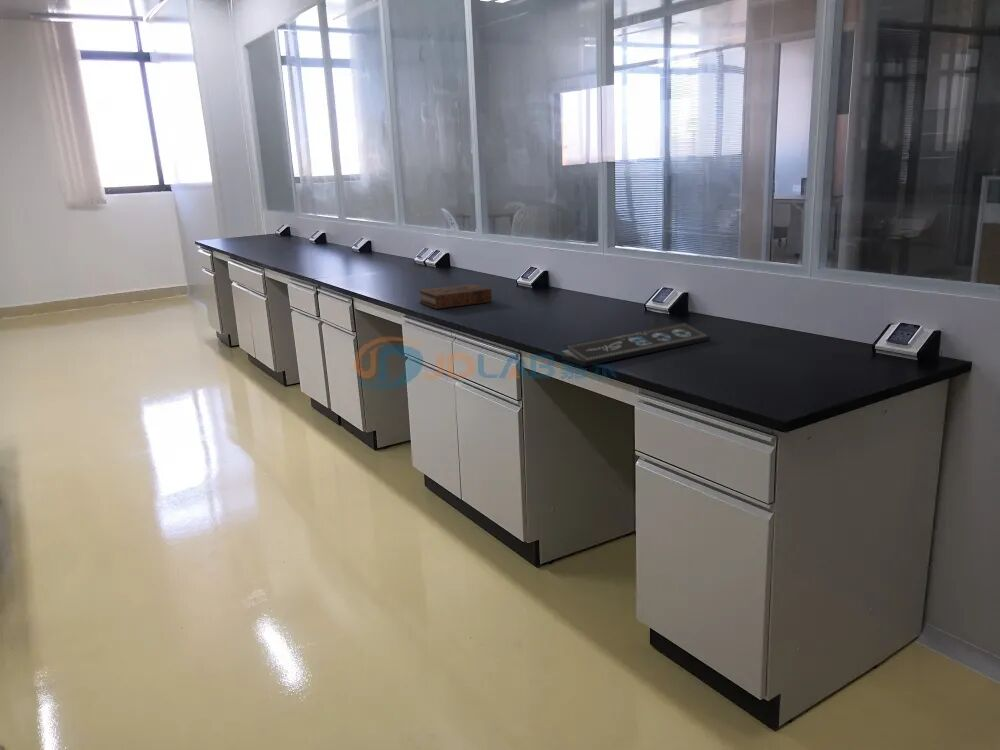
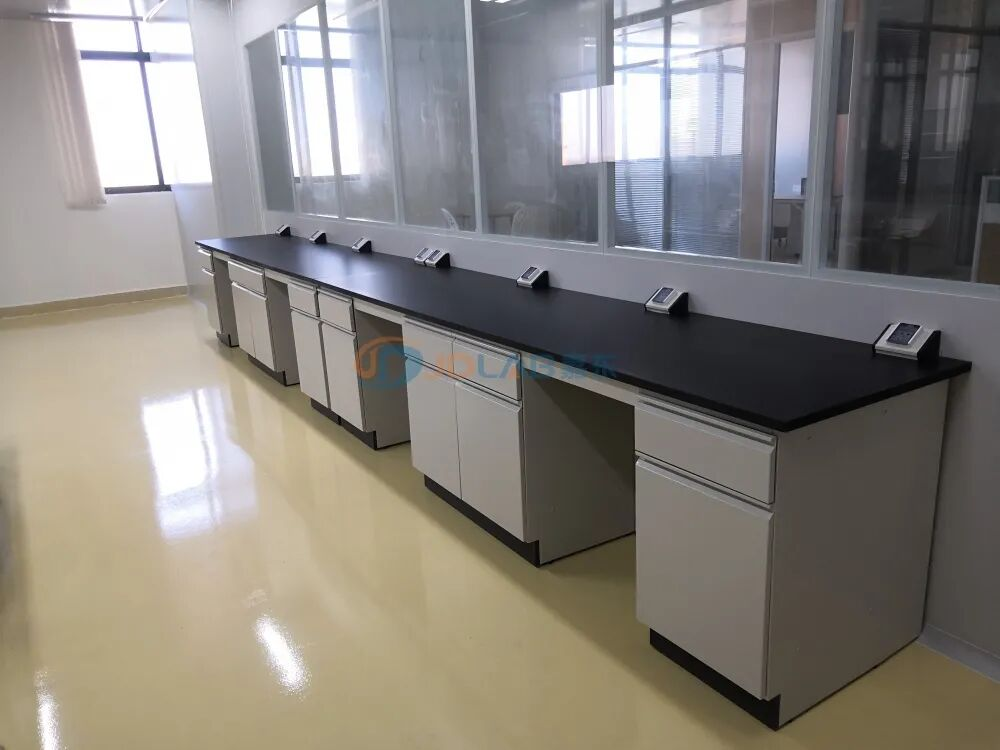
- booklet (637, 342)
- book (455, 295)
